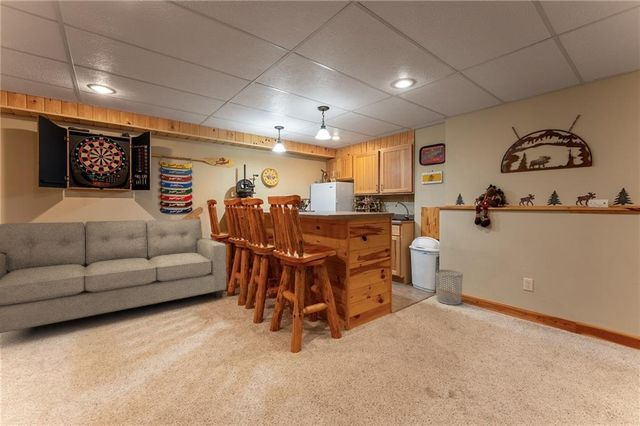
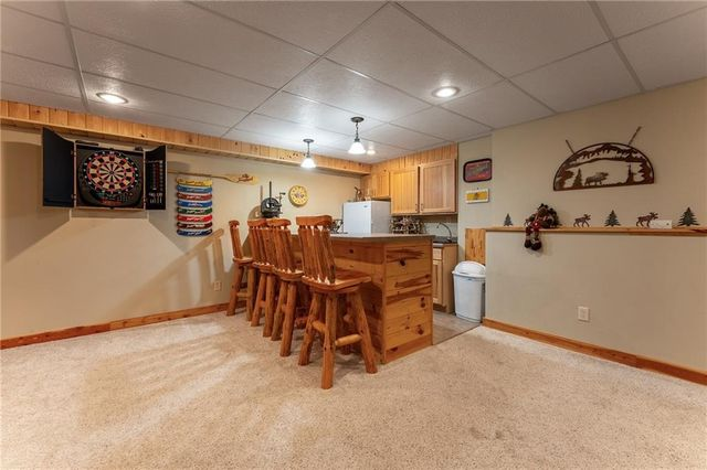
- sofa (119, 264)
- waste bin (448, 287)
